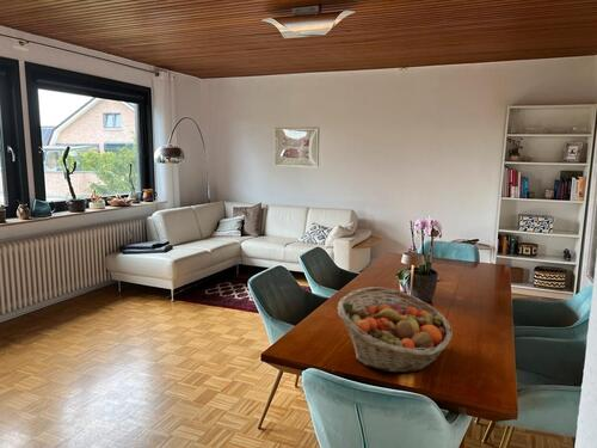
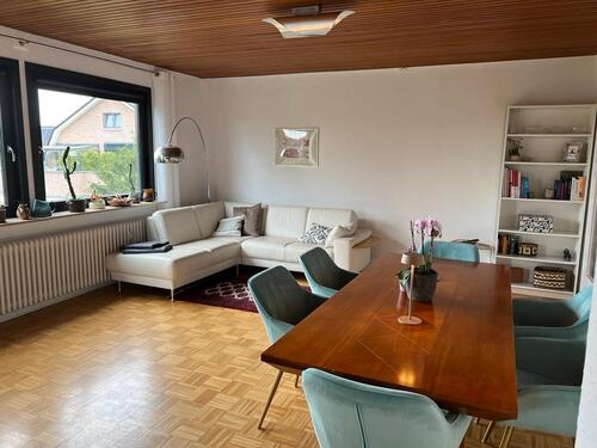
- fruit basket (394, 326)
